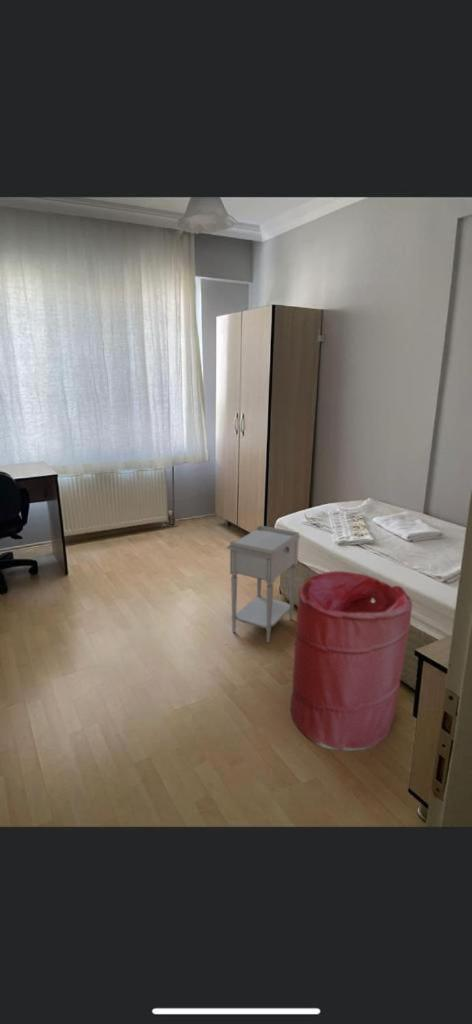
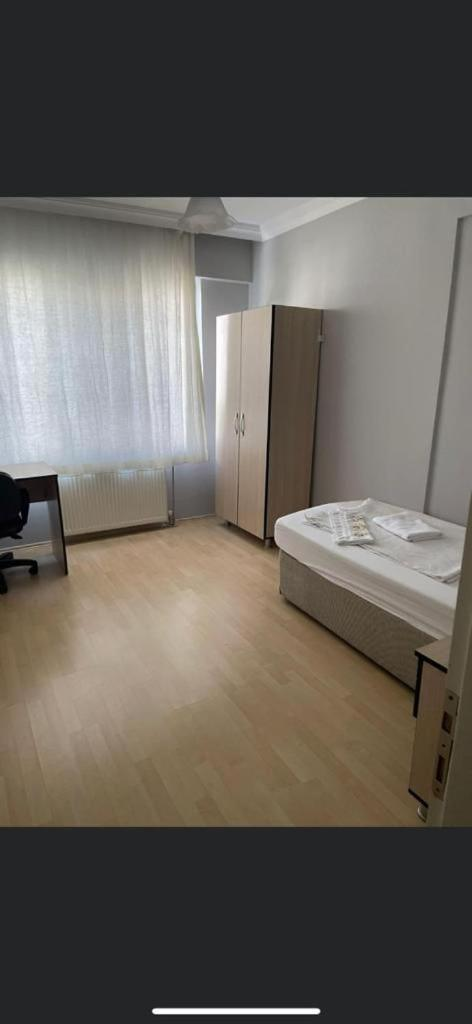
- laundry hamper (348, 652)
- nightstand (261, 581)
